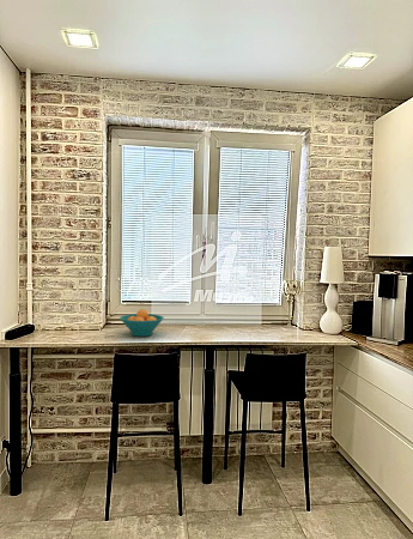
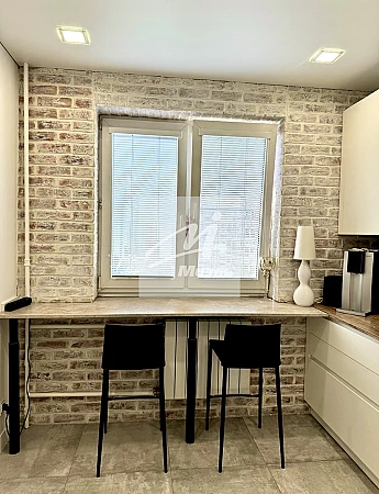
- fruit bowl (141, 321)
